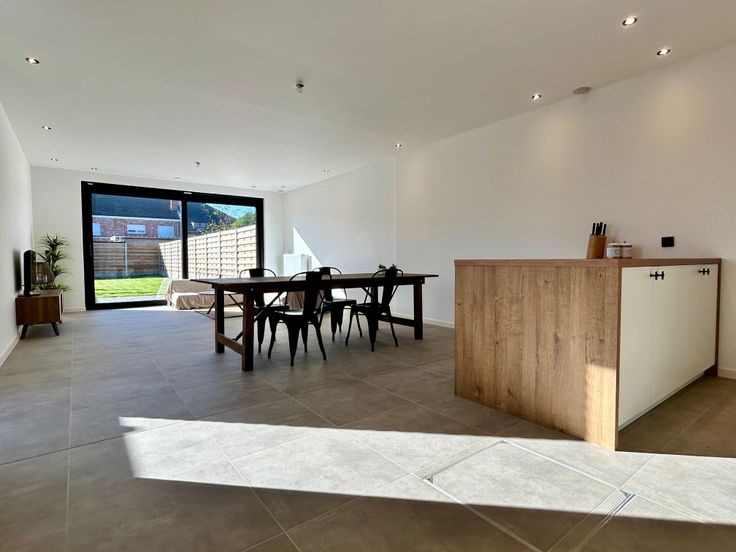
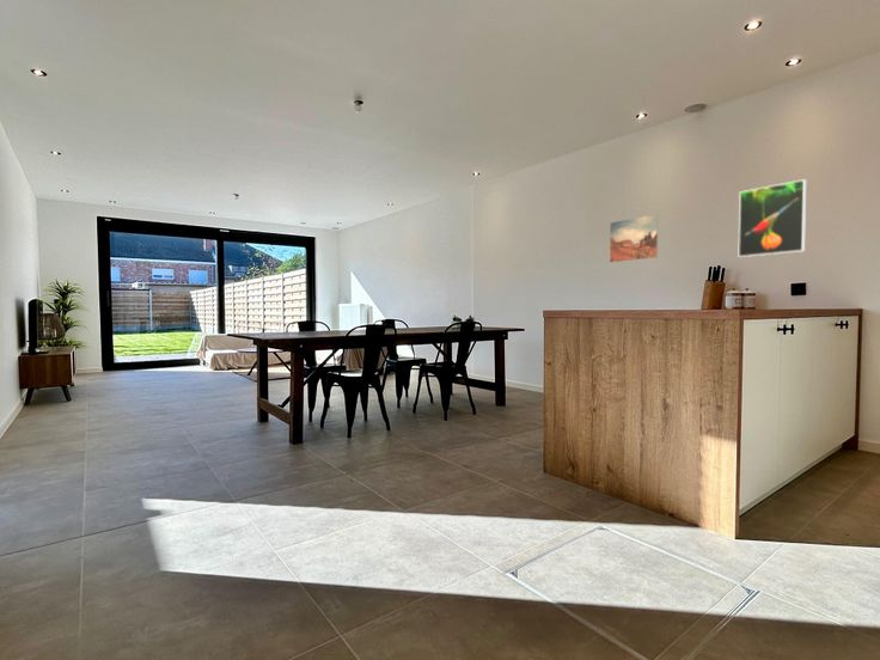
+ wall art (632, 239)
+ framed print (770, 220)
